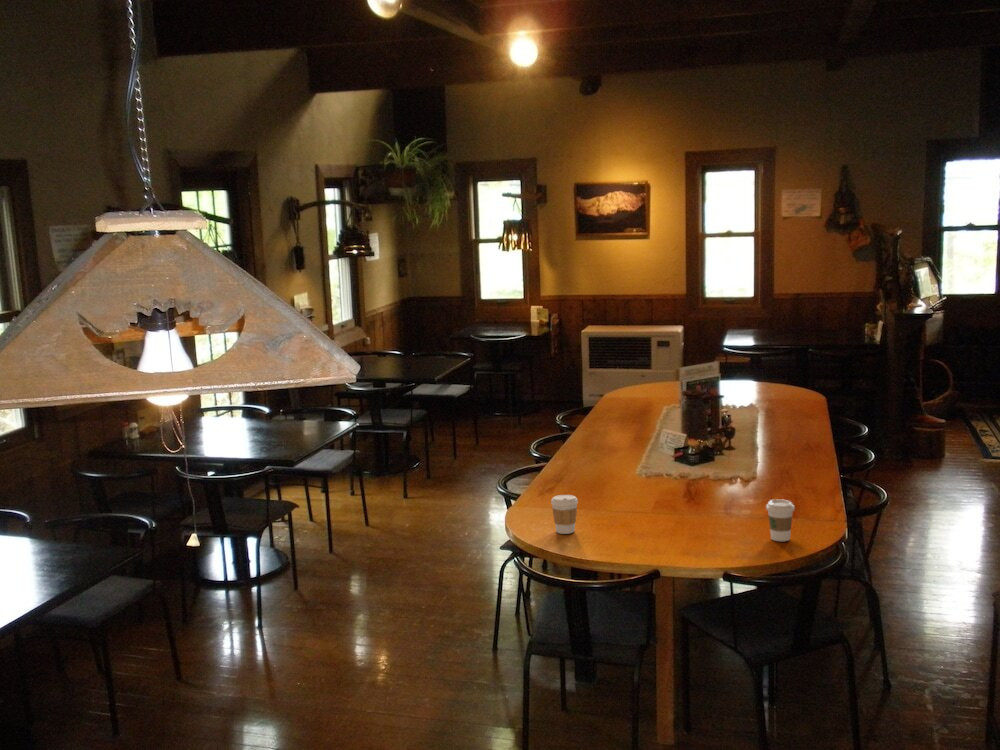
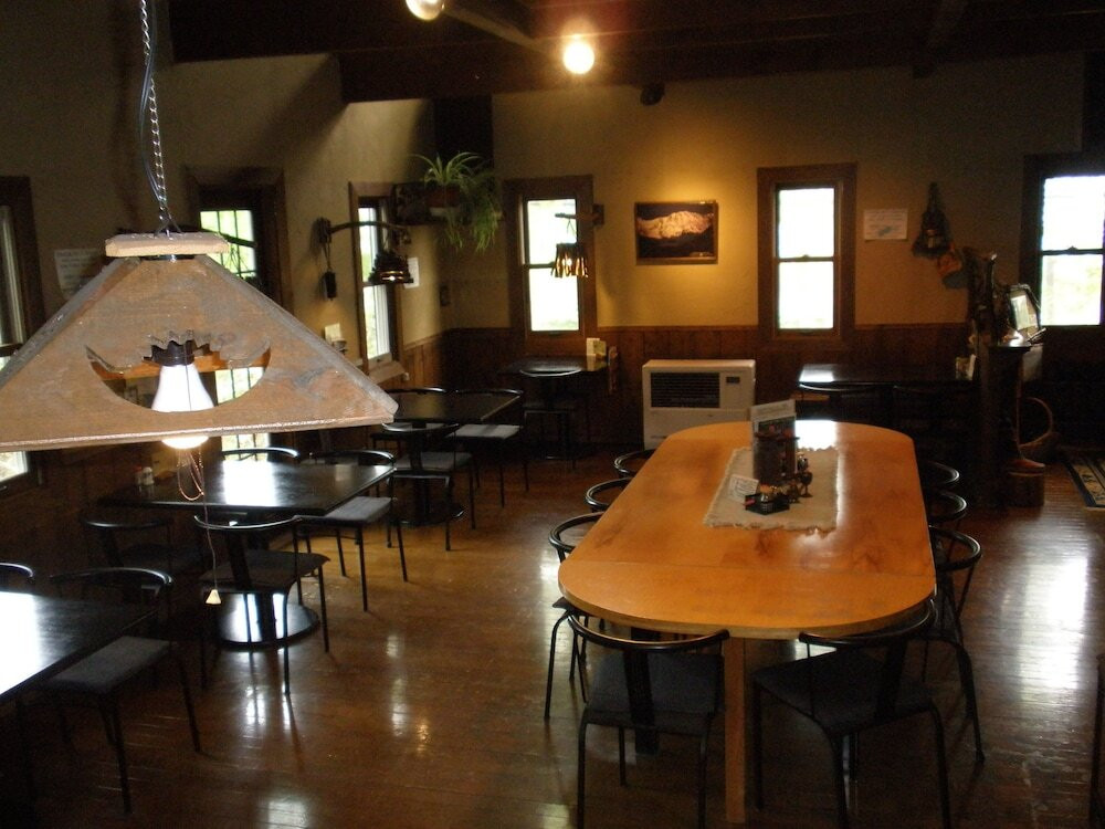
- coffee cup (780, 520)
- coffee cup (564, 513)
